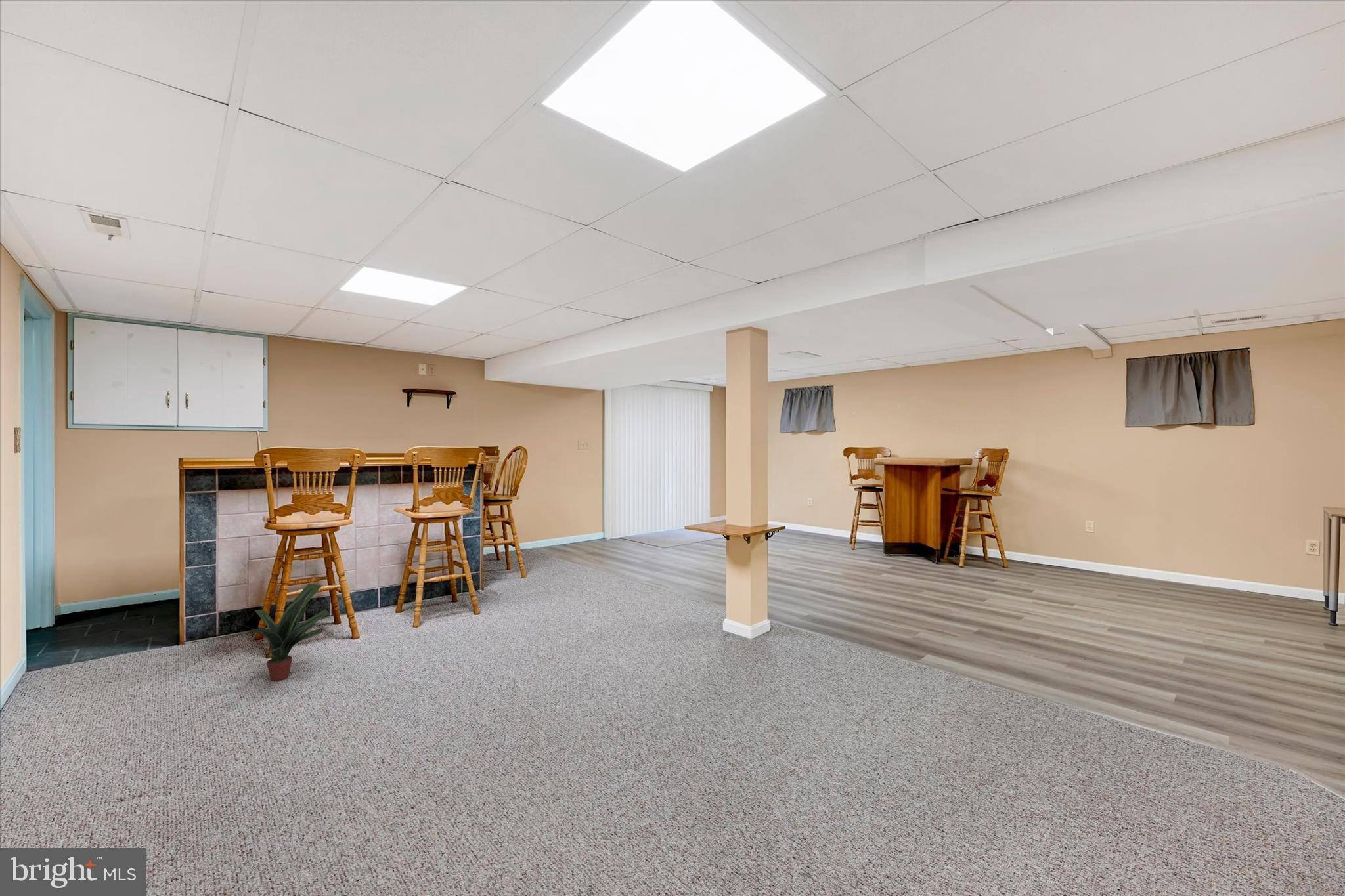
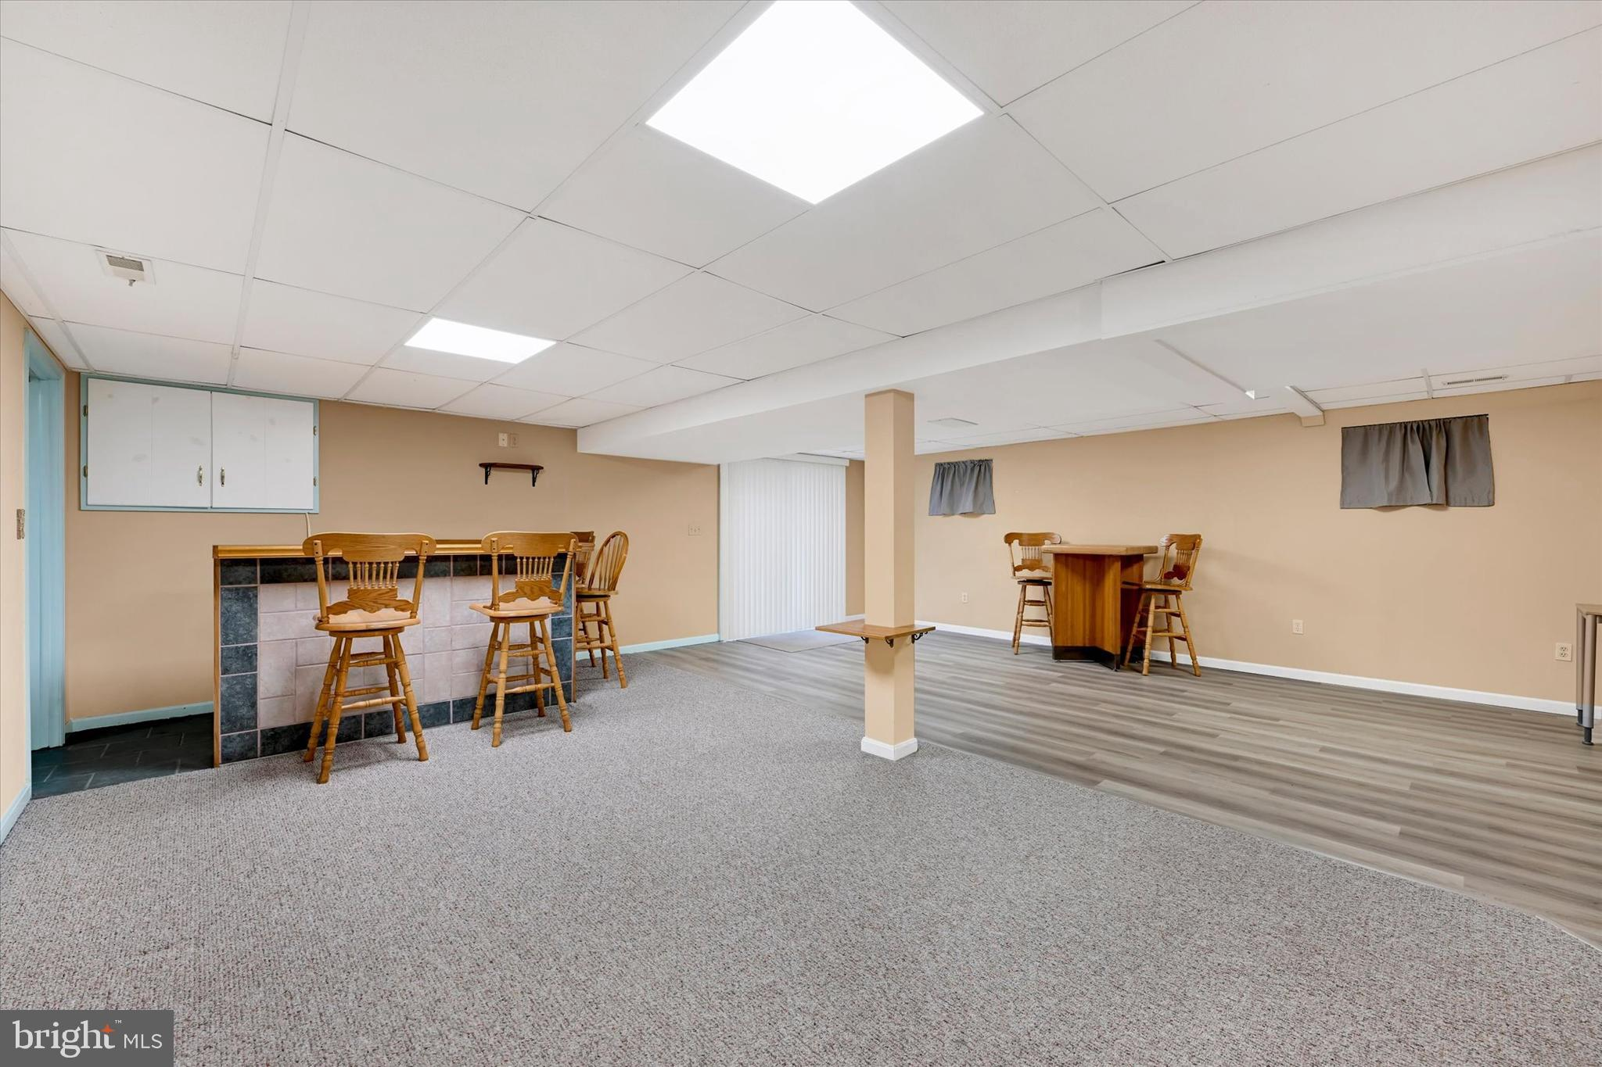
- potted plant (286, 635)
